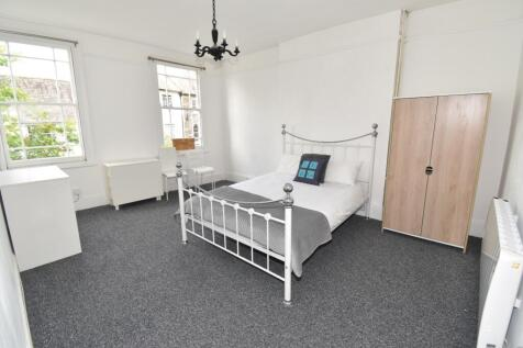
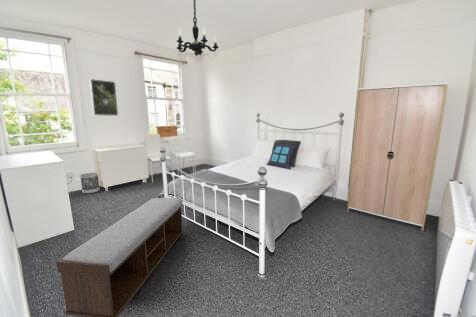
+ wastebasket (90, 182)
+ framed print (104, 98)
+ bench (139, 243)
